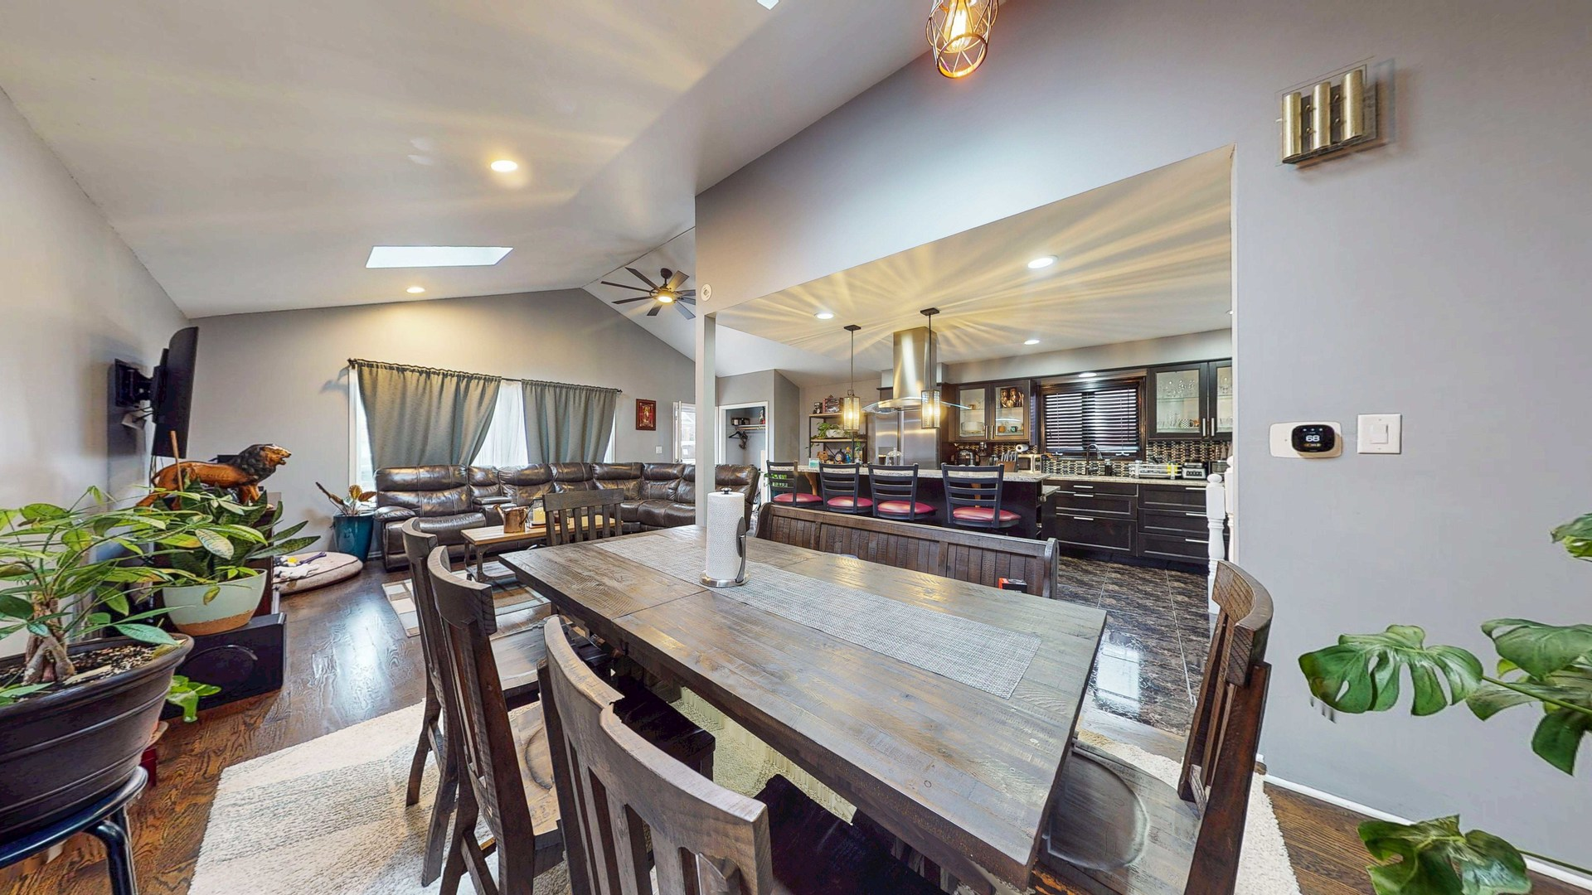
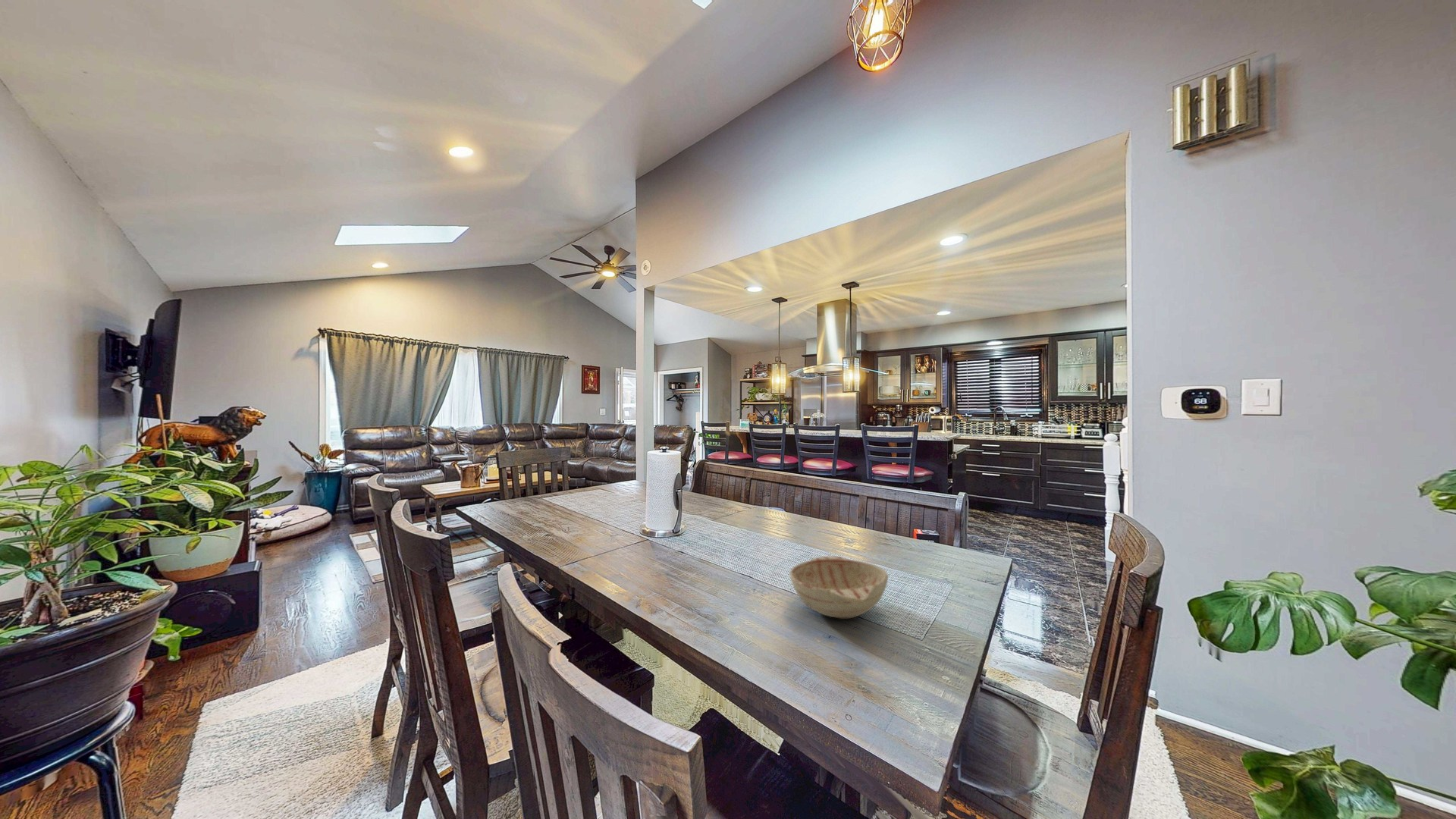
+ decorative bowl (837, 589)
